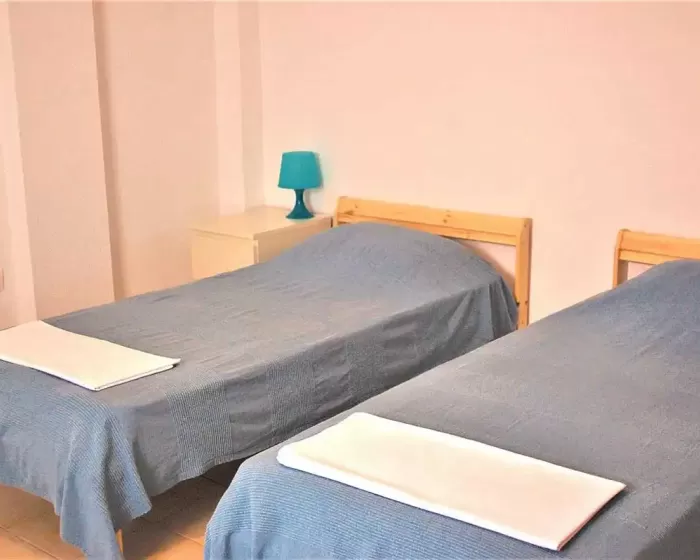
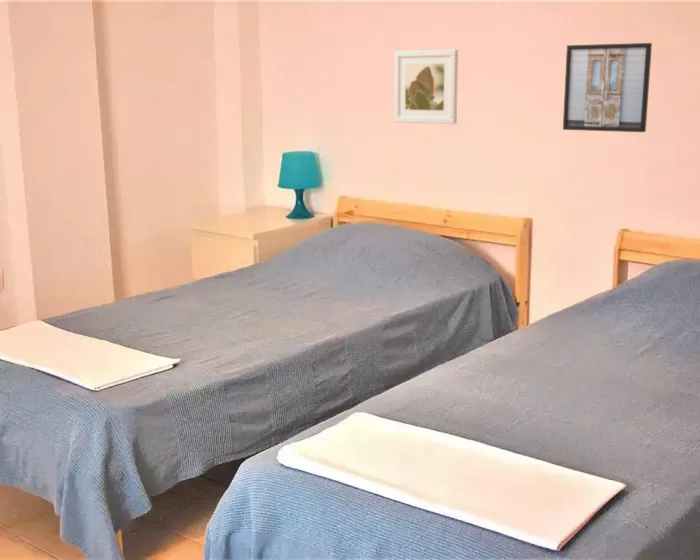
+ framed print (605, 88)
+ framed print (425, 87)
